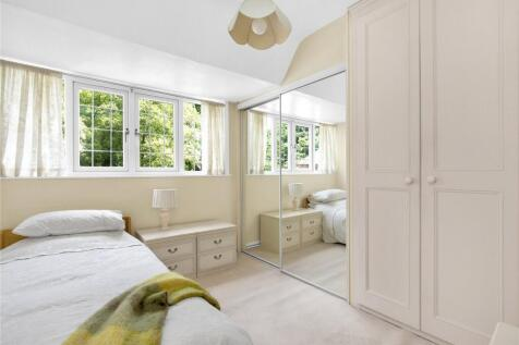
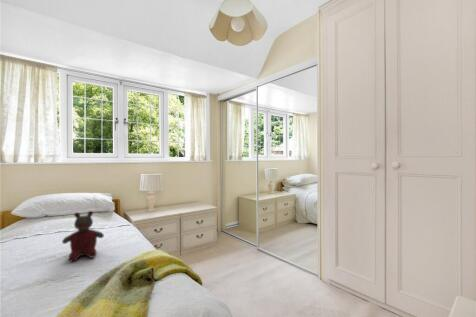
+ stuffed bear (83, 234)
